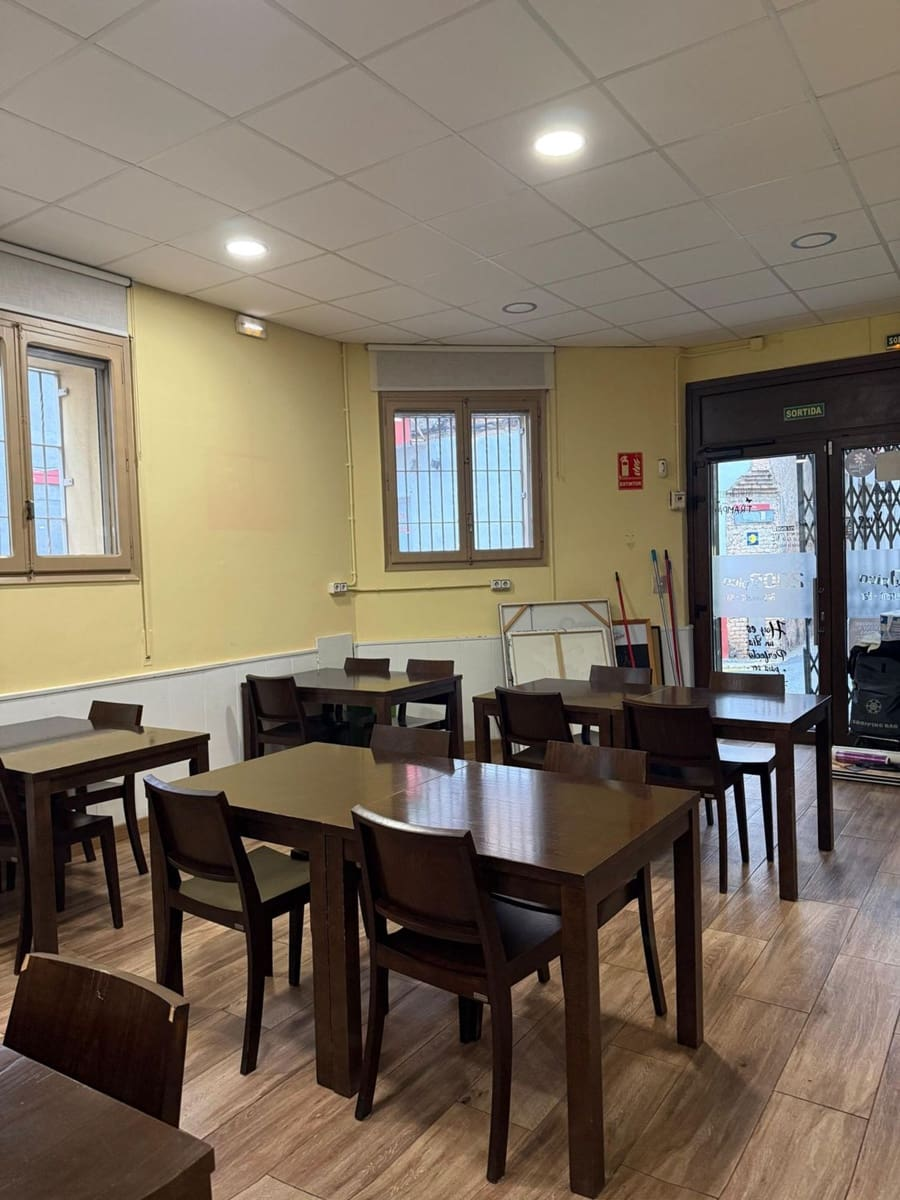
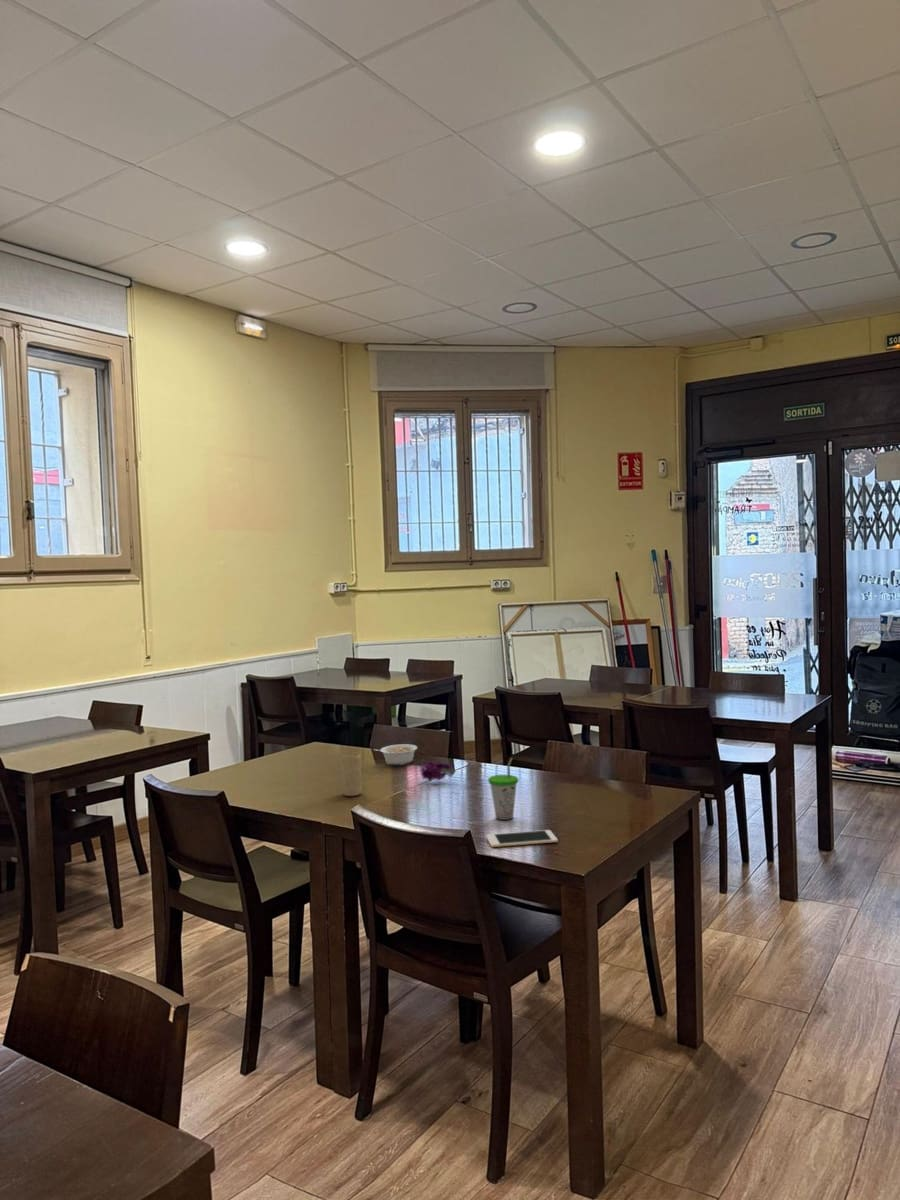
+ cell phone (521, 838)
+ candle (351, 773)
+ legume (398, 754)
+ flower (437, 772)
+ cup (503, 789)
